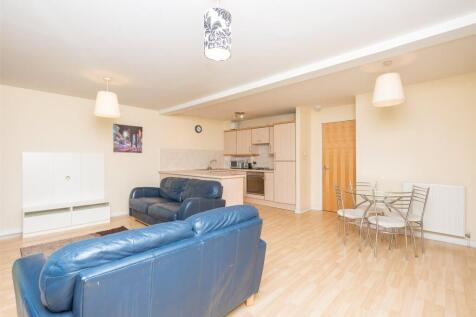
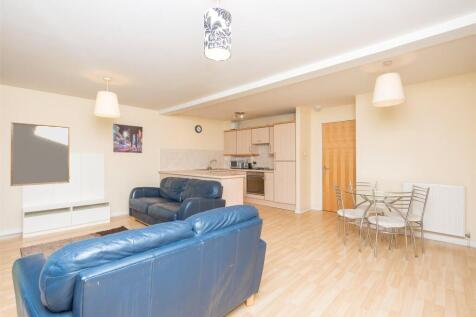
+ home mirror (42, 154)
